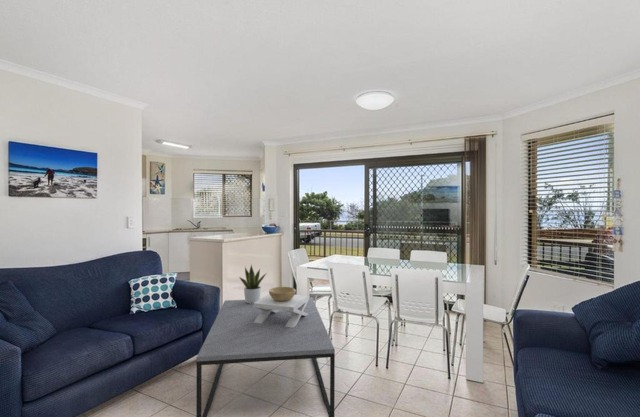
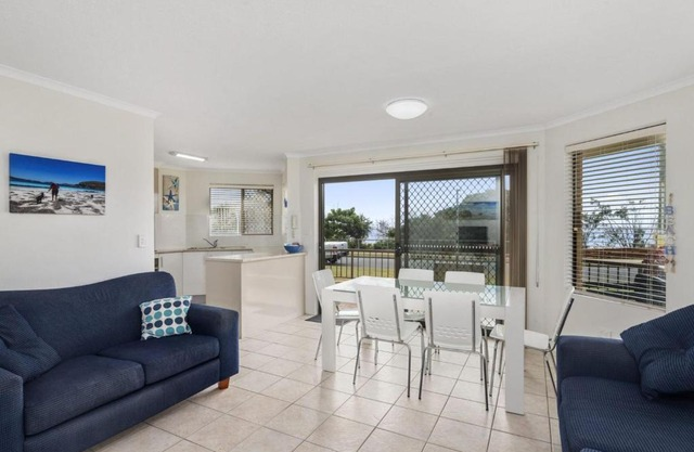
- potted plant (253, 282)
- decorative bowl (282, 303)
- coffee table (268, 350)
